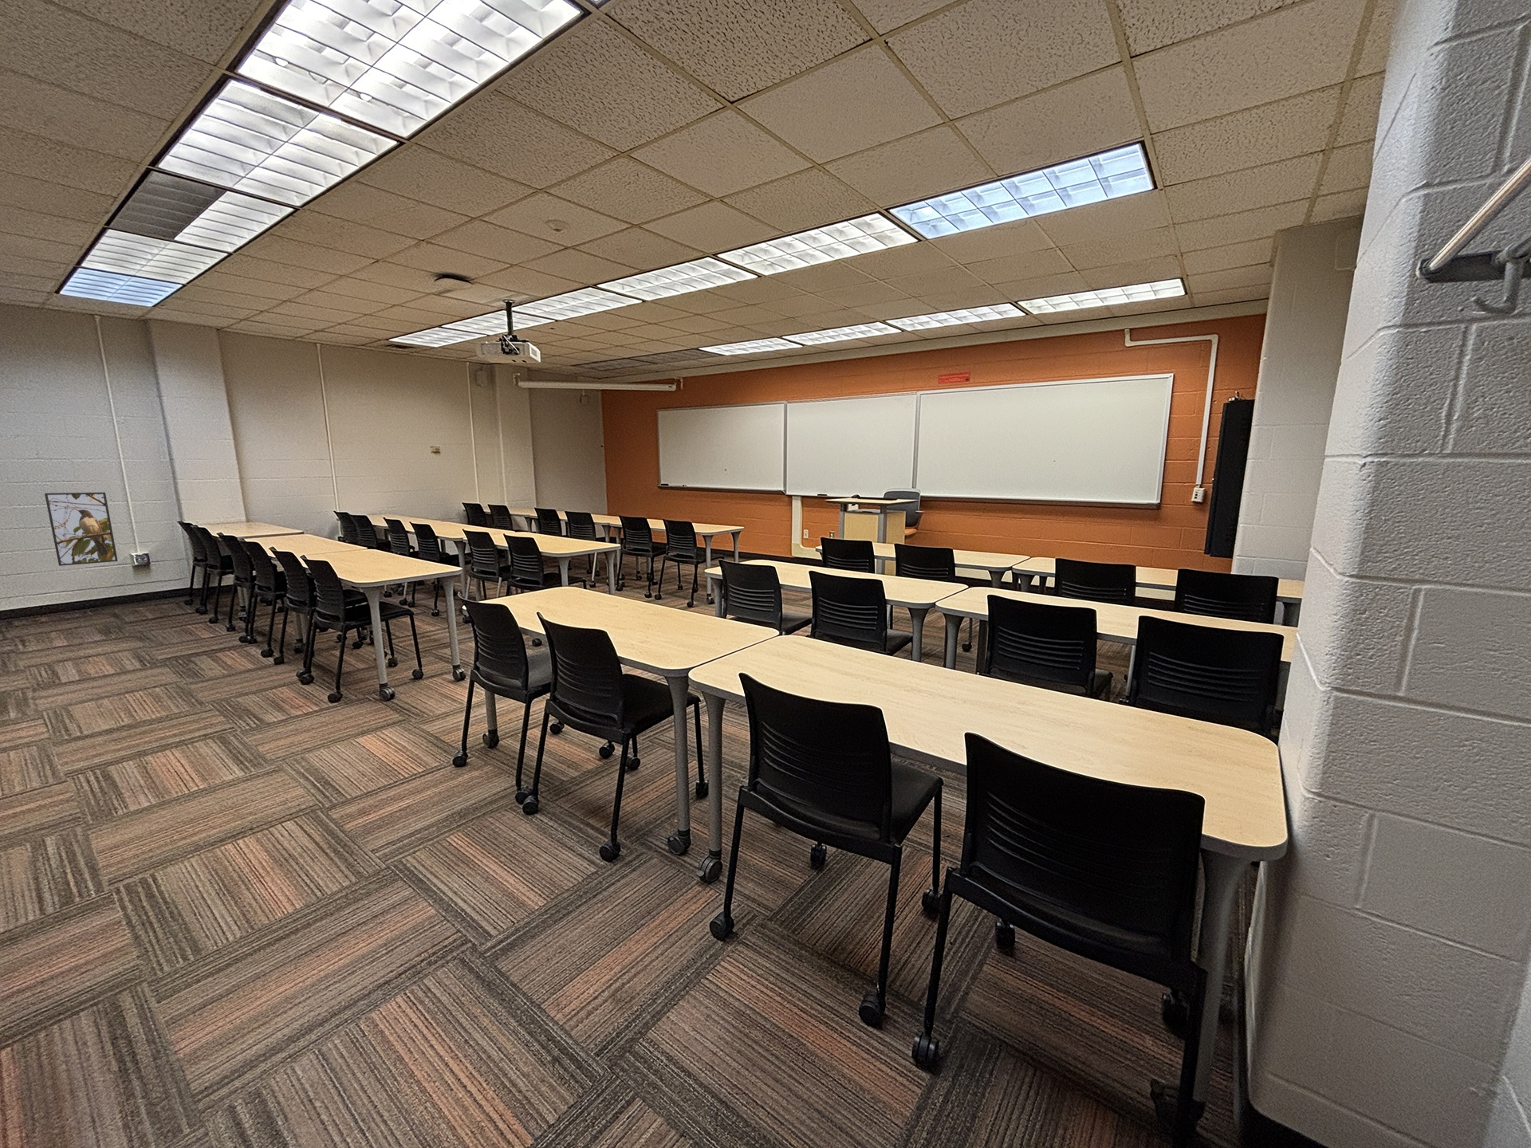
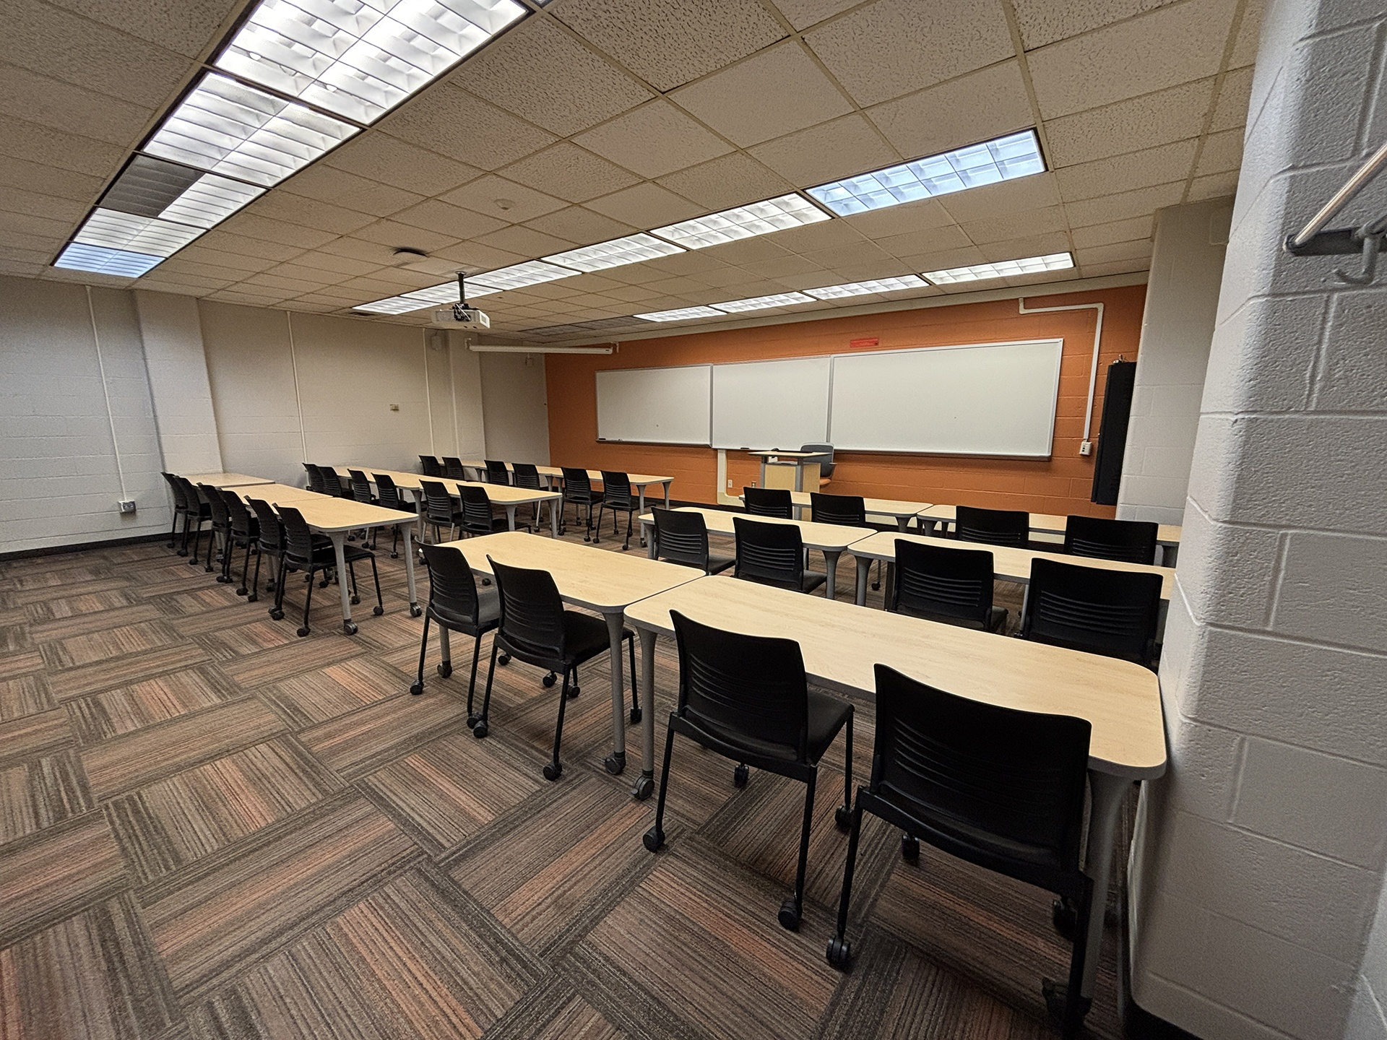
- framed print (82, 528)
